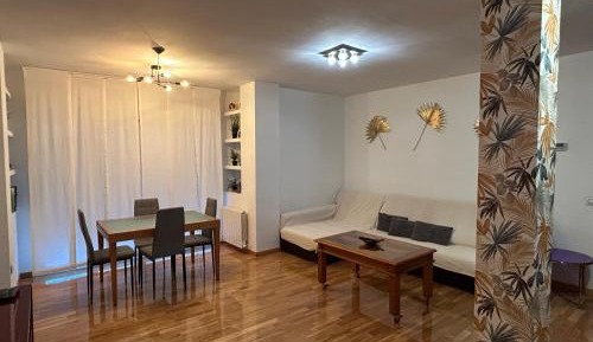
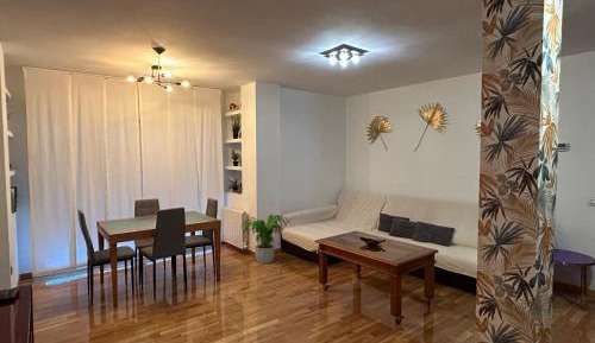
+ potted plant (267, 237)
